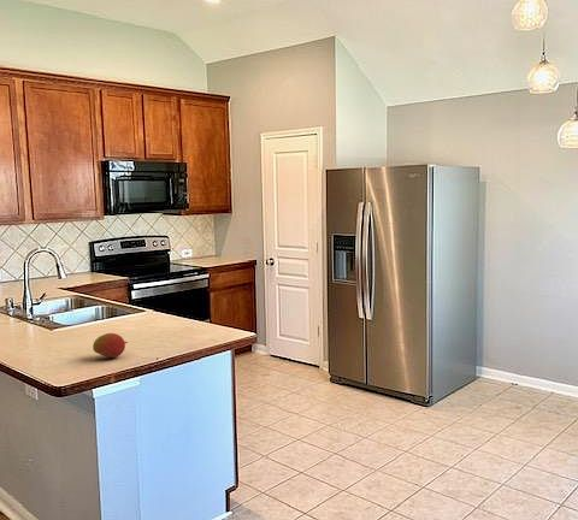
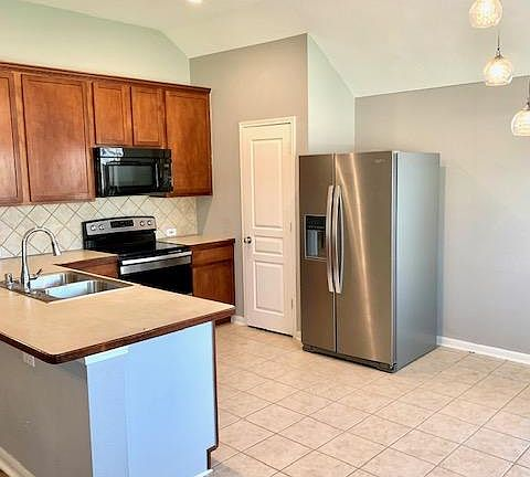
- fruit (110, 345)
